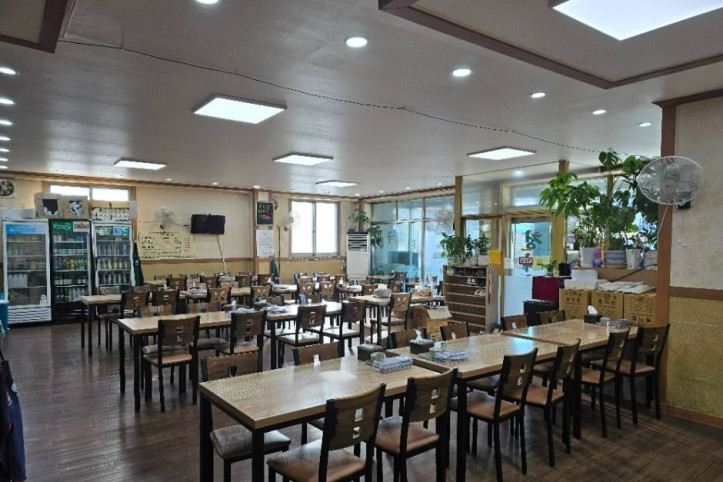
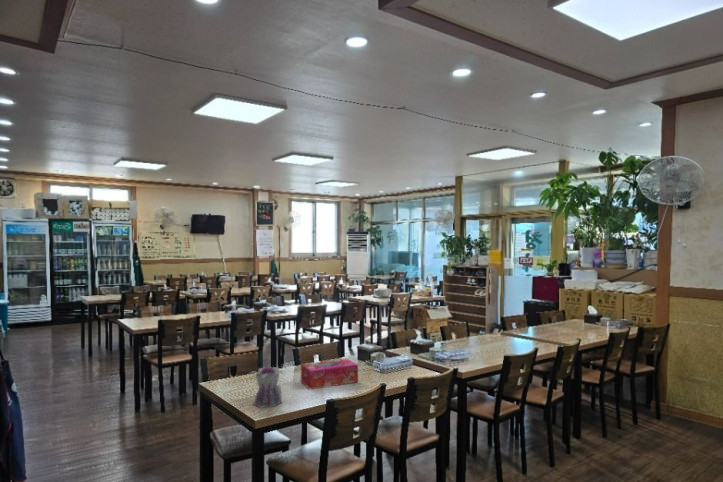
+ tissue box (329, 373)
+ teapot (266, 384)
